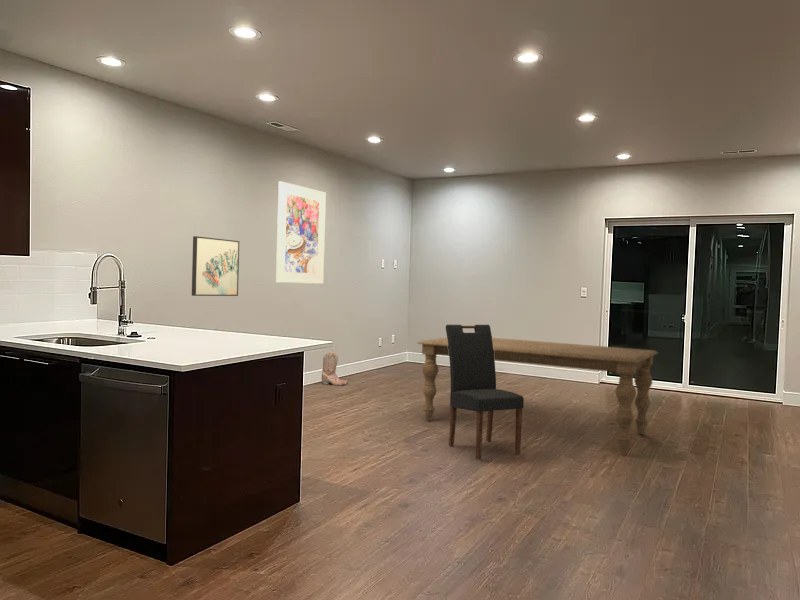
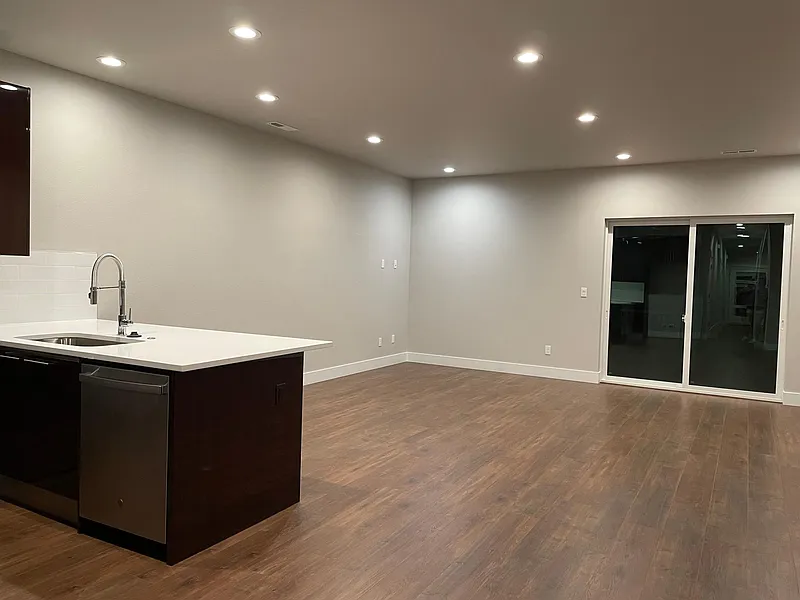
- boots (335, 368)
- dining chair (482, 387)
- wall art (216, 267)
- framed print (302, 235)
- dining table (538, 364)
